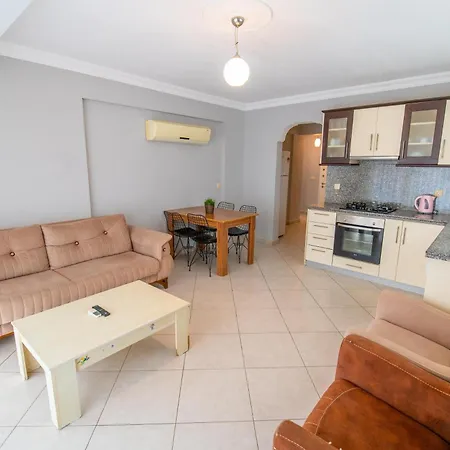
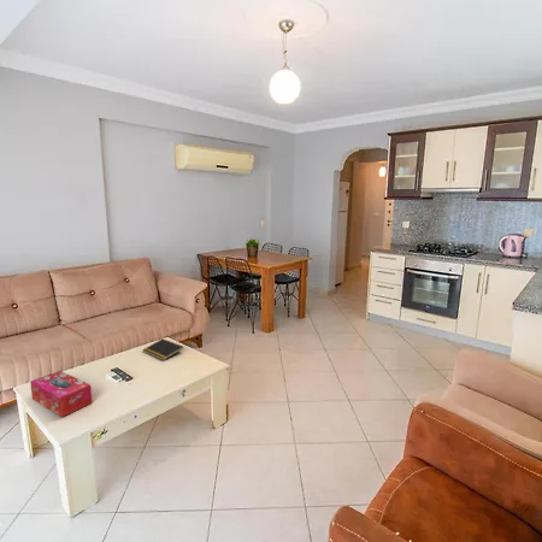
+ notepad (163, 348)
+ tissue box (60, 391)
